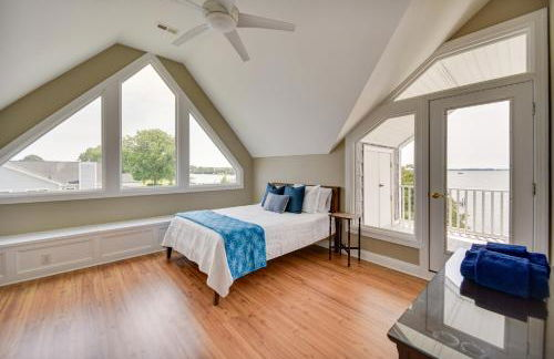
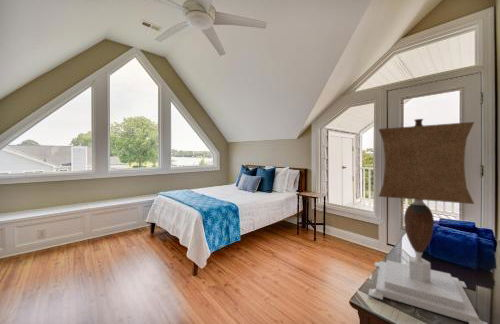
+ table lamp (418, 204)
